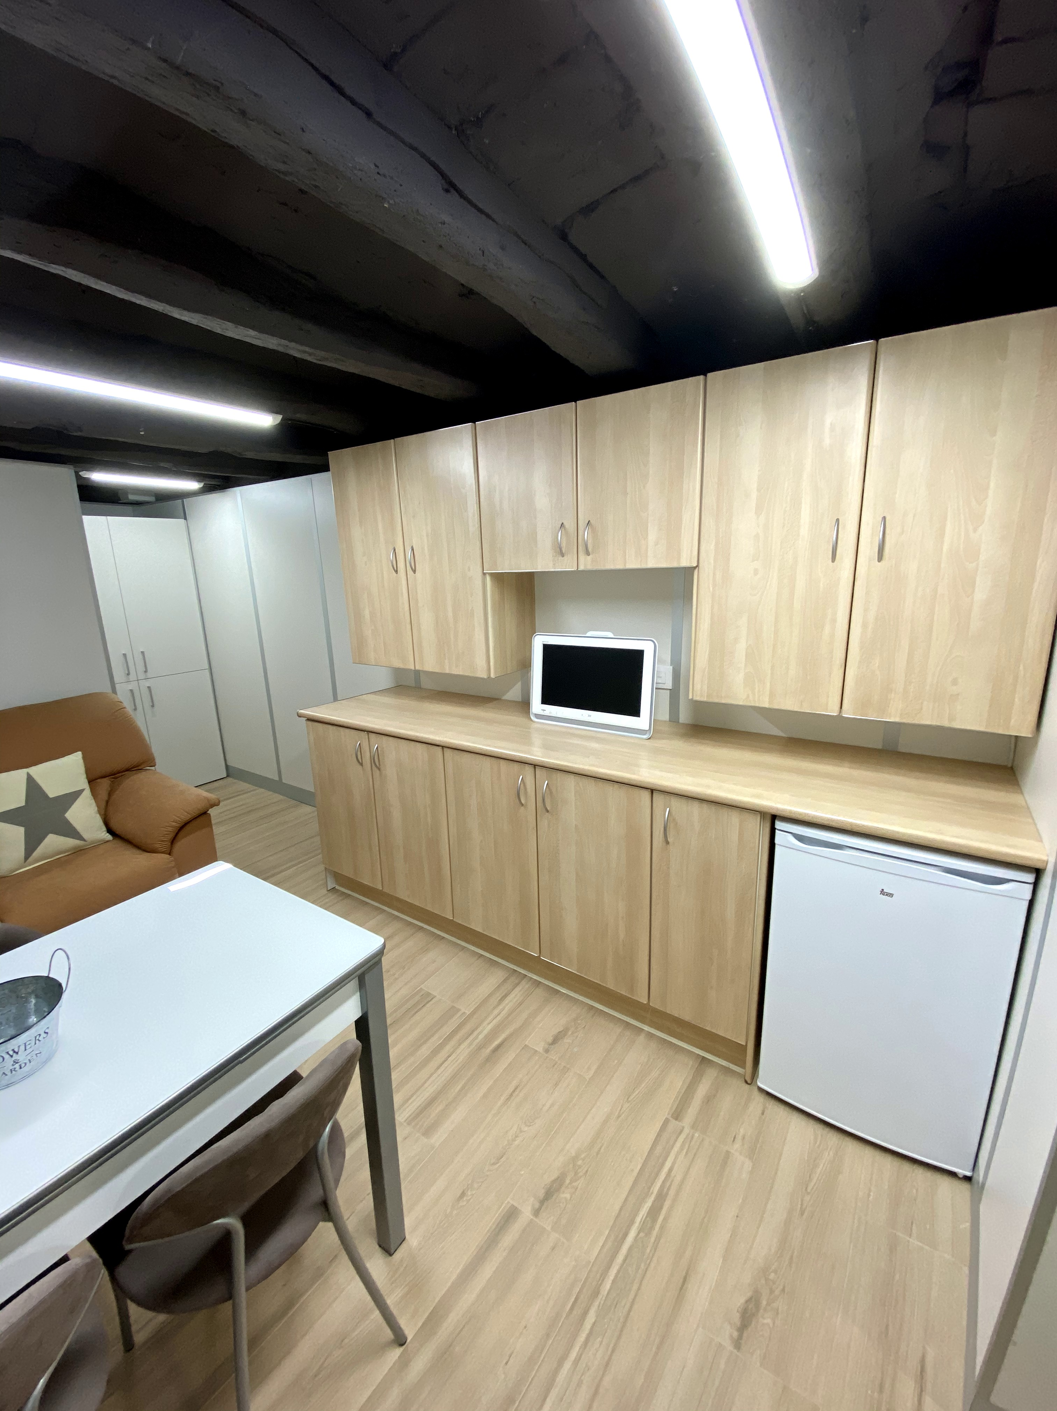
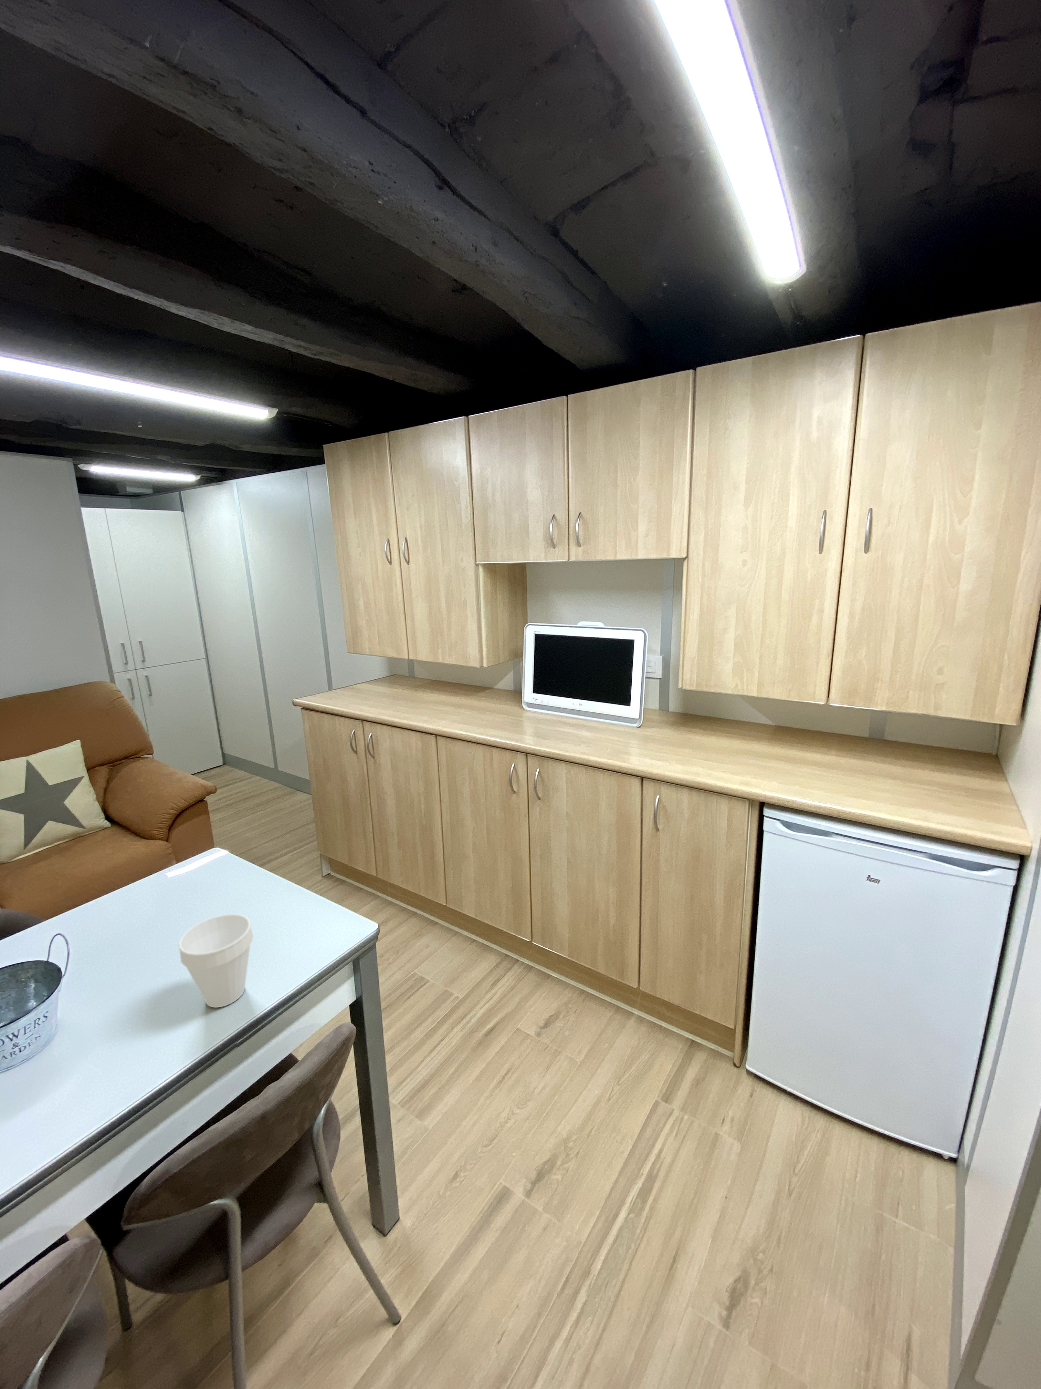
+ cup (220, 964)
